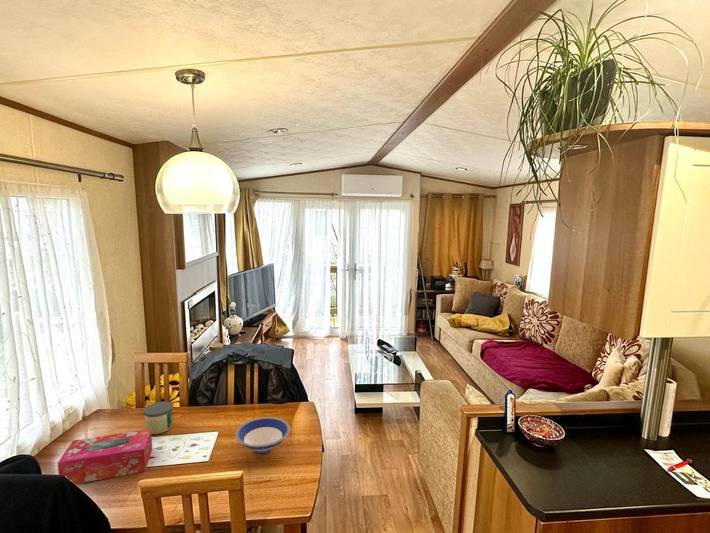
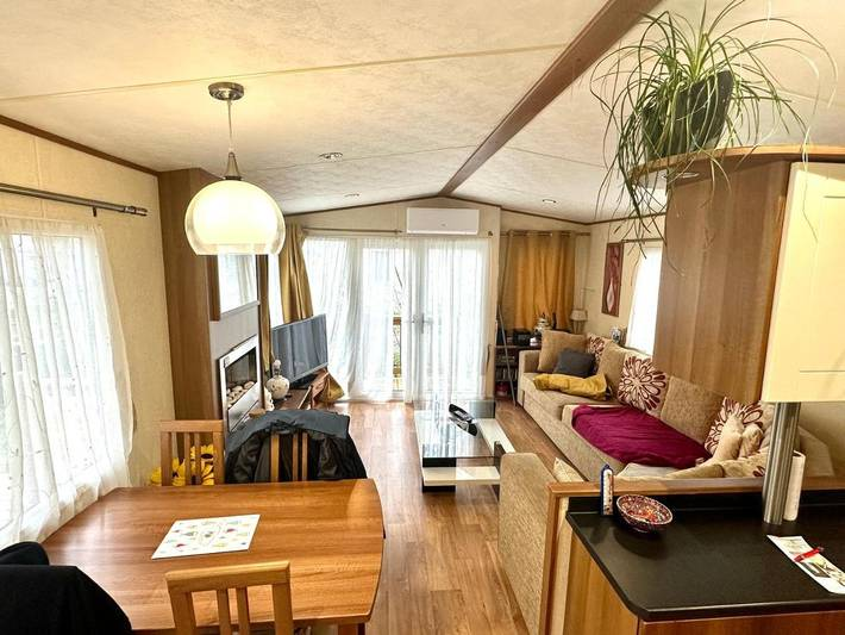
- tissue box (108, 455)
- bowl (263, 439)
- candle (159, 418)
